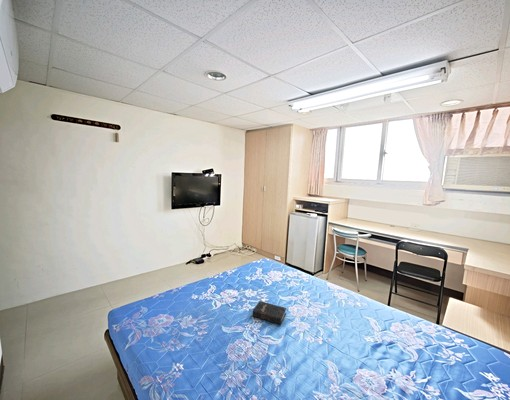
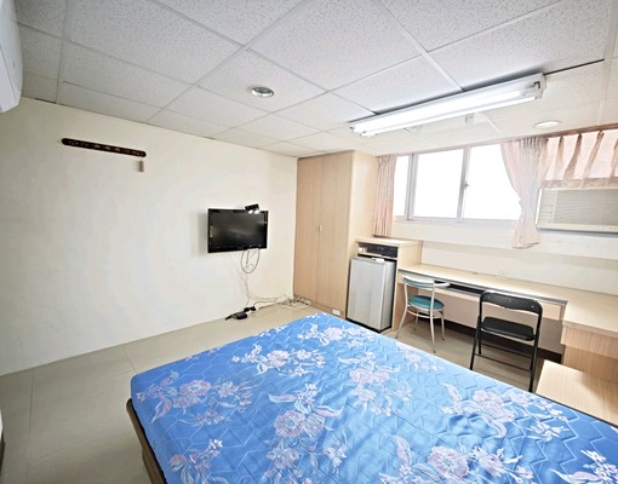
- hardback book (269, 312)
